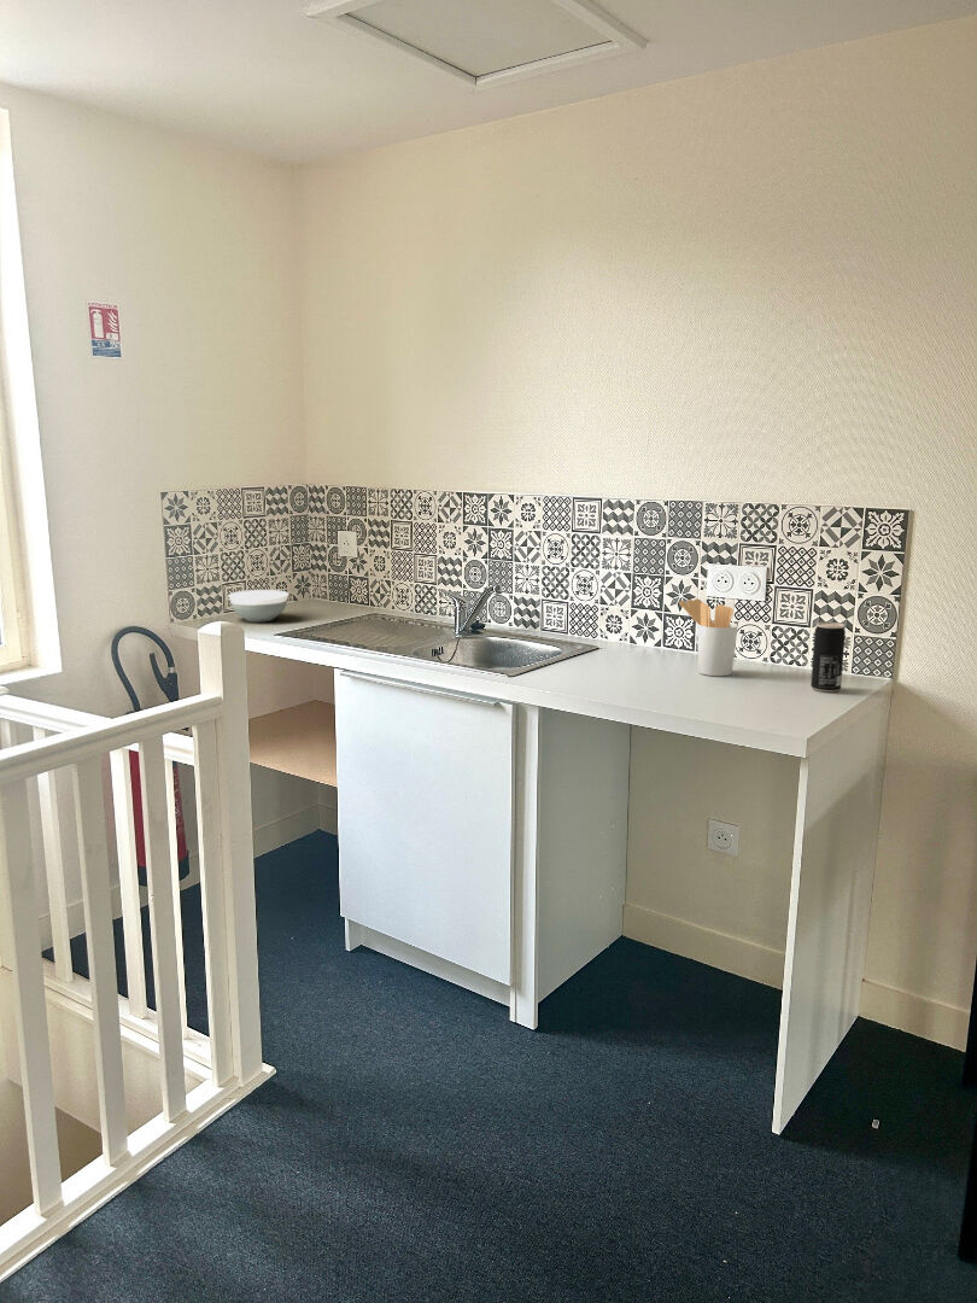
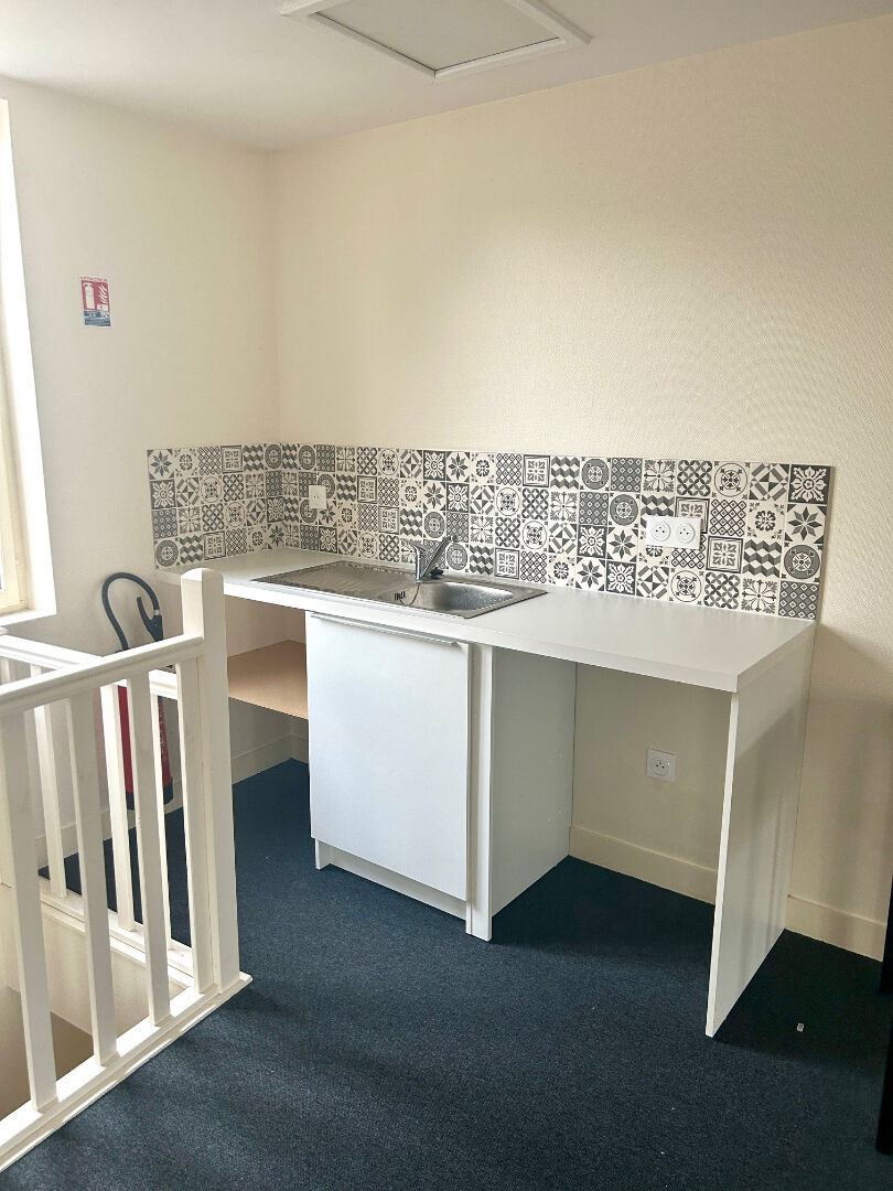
- beverage can (827, 656)
- bowl (258, 606)
- utensil holder (708, 635)
